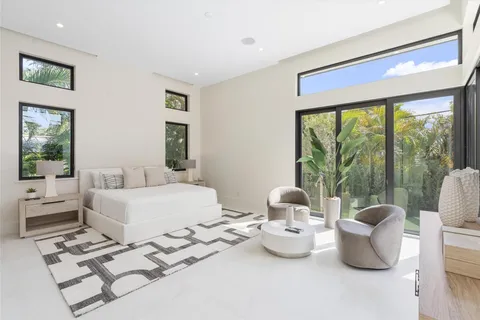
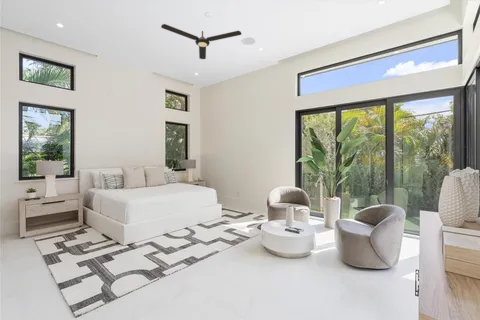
+ ceiling fan (202, 42)
